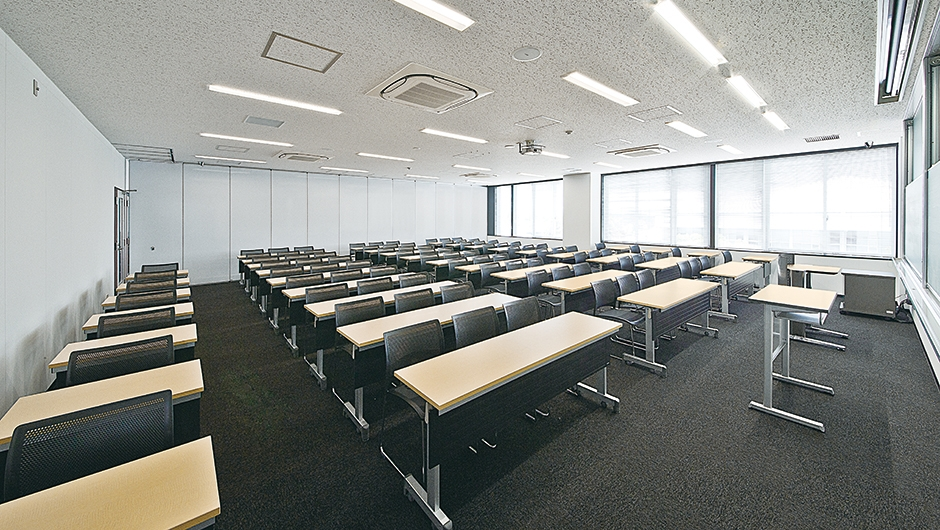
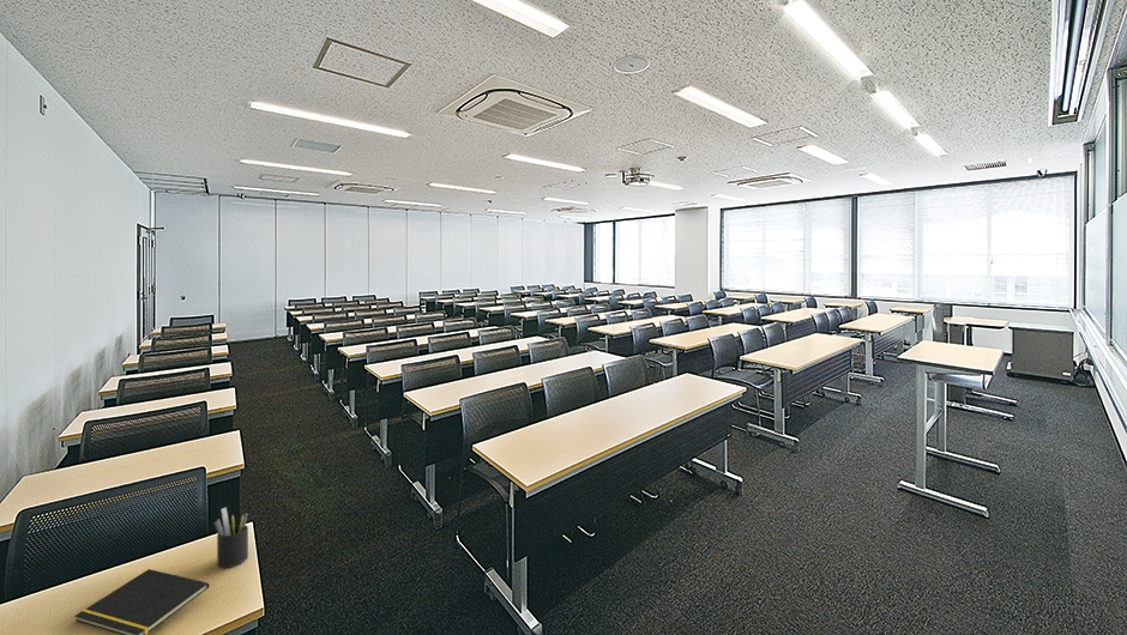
+ pen holder (231, 534)
+ notepad (144, 600)
